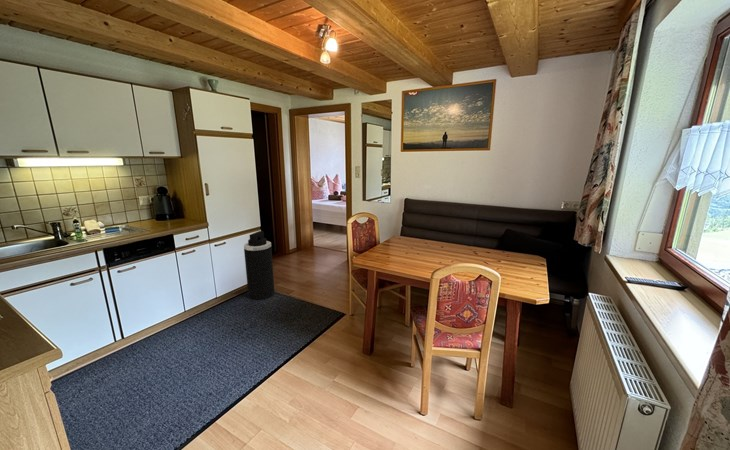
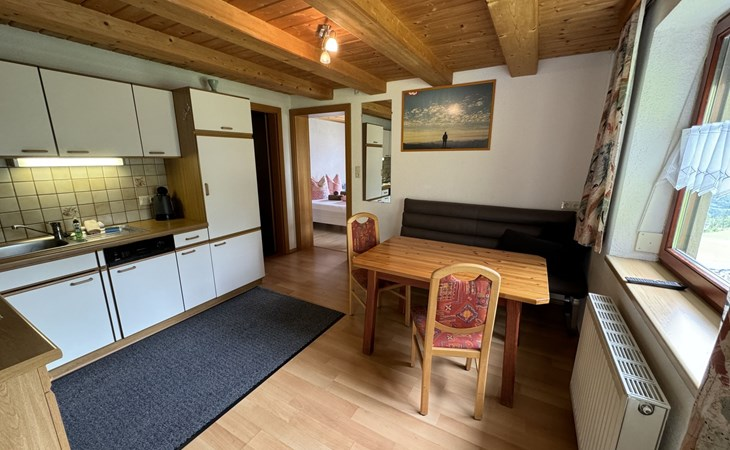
- trash can (259, 264)
